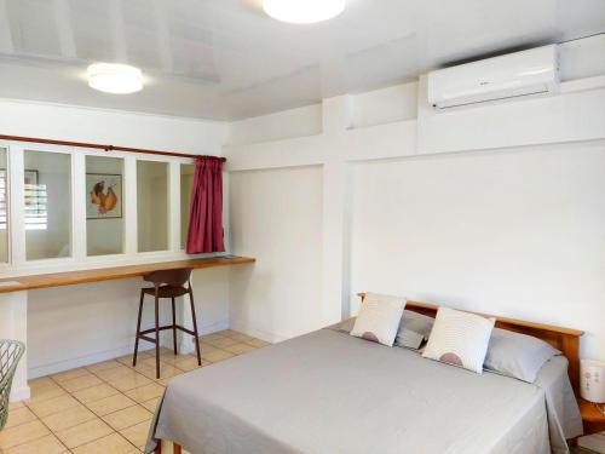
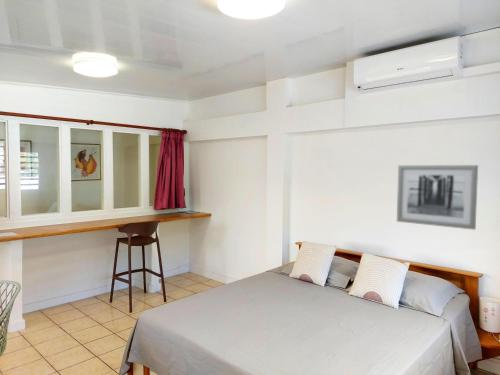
+ wall art (434, 195)
